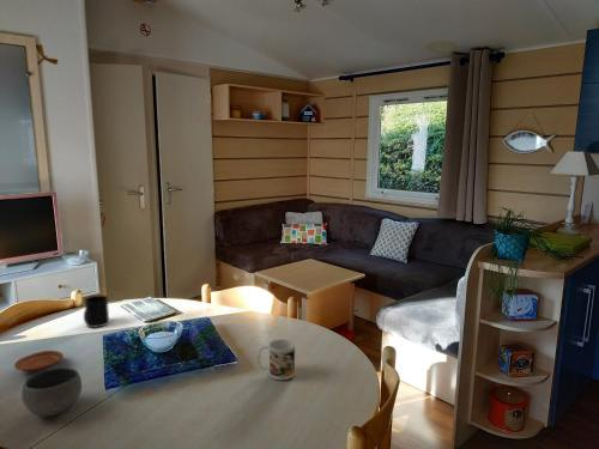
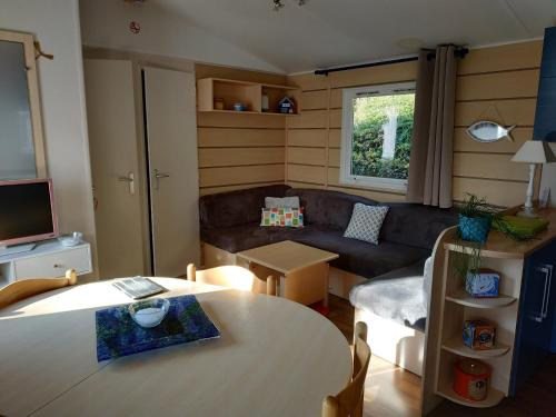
- plate (40, 363)
- bowl (53, 393)
- mug (276, 358)
- mug (93, 313)
